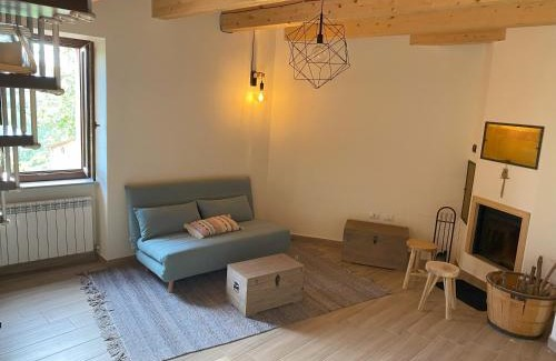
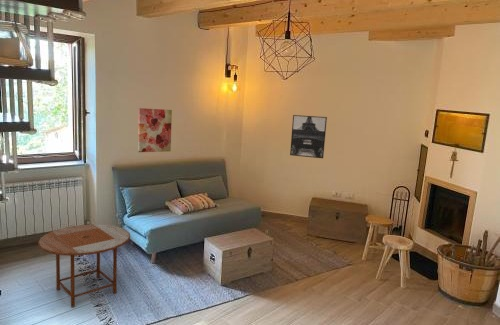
+ wall art (155, 130)
+ side table (86, 272)
+ wall art (308, 136)
